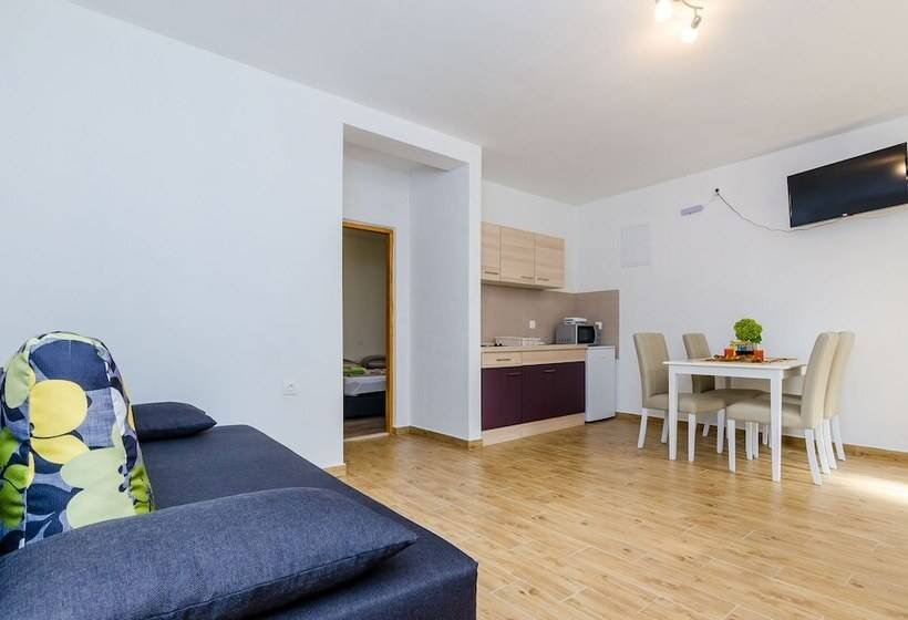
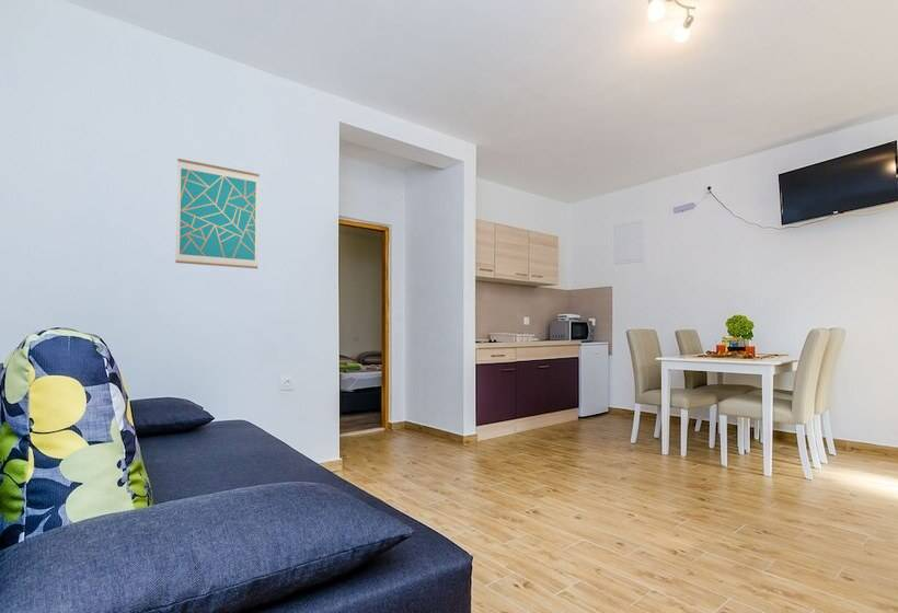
+ wall art (219, 216)
